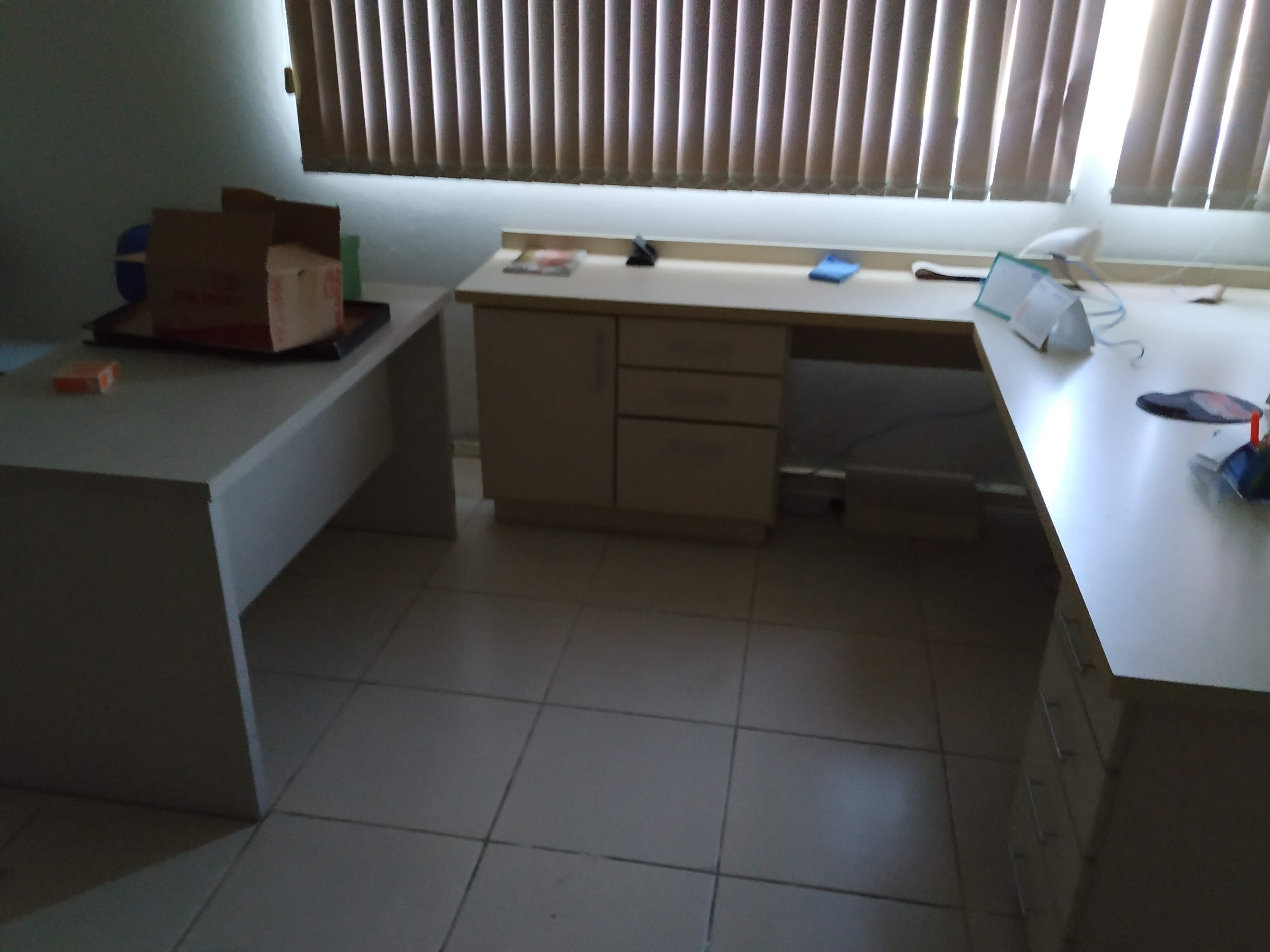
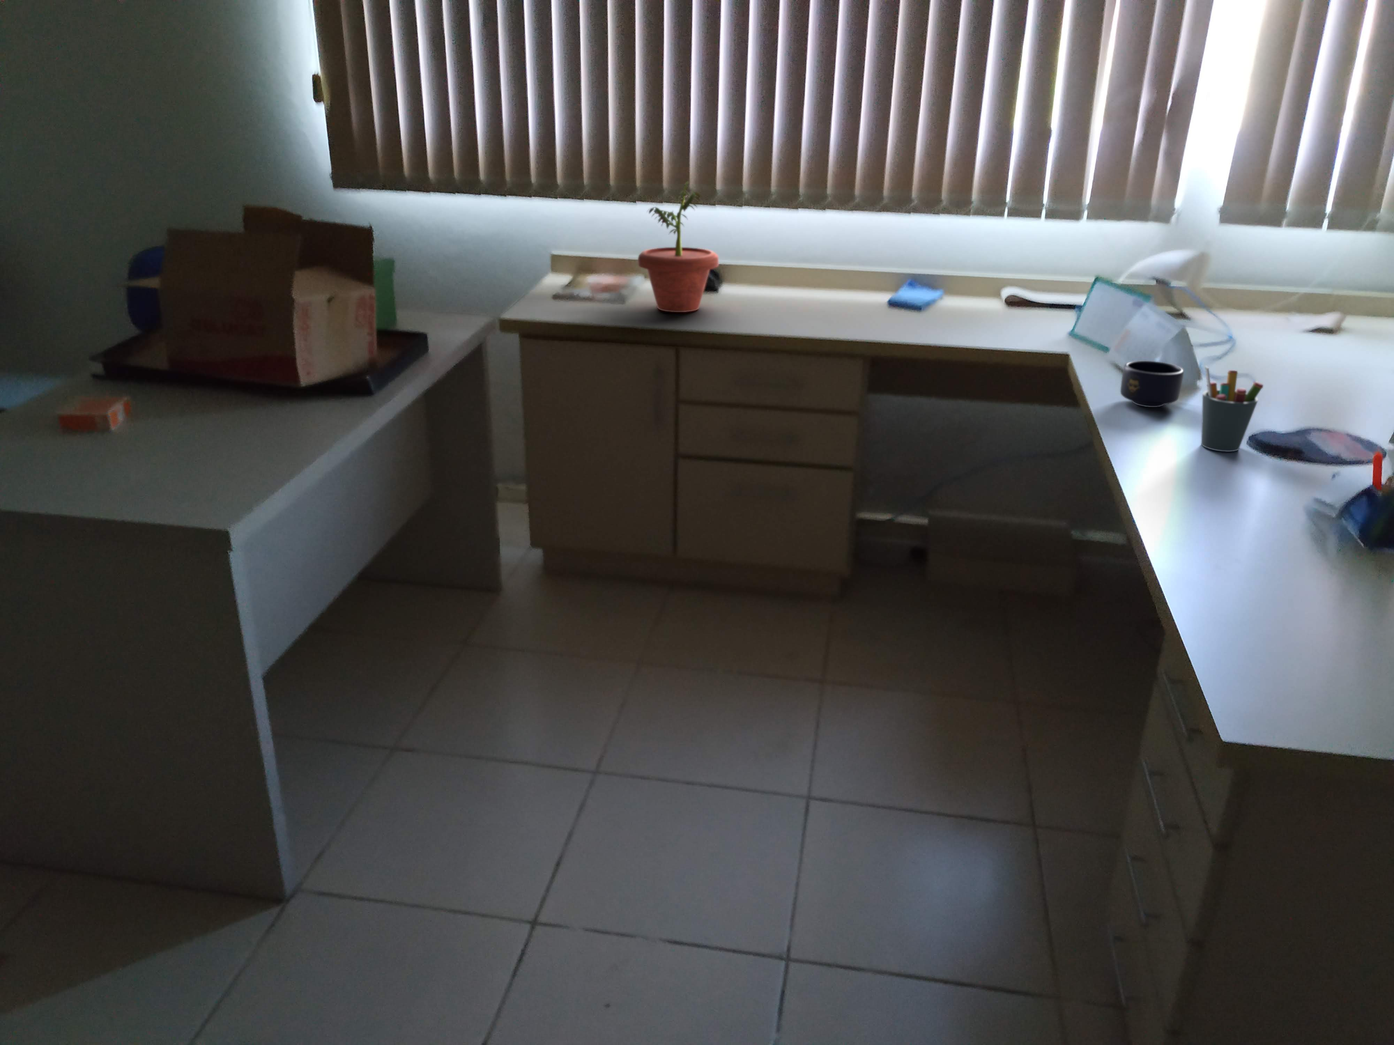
+ pen holder (1227, 407)
+ mug (1155, 384)
+ potted plant (678, 244)
